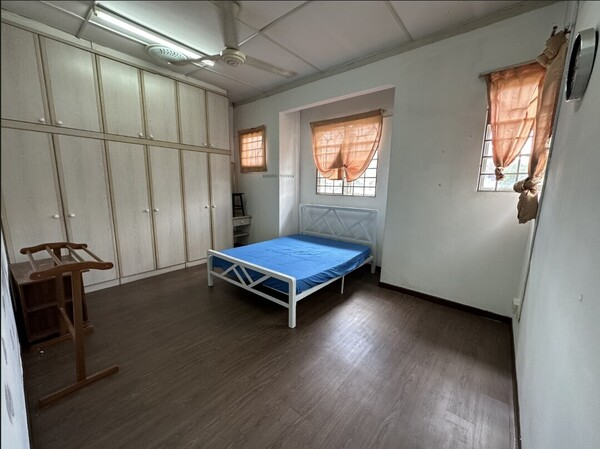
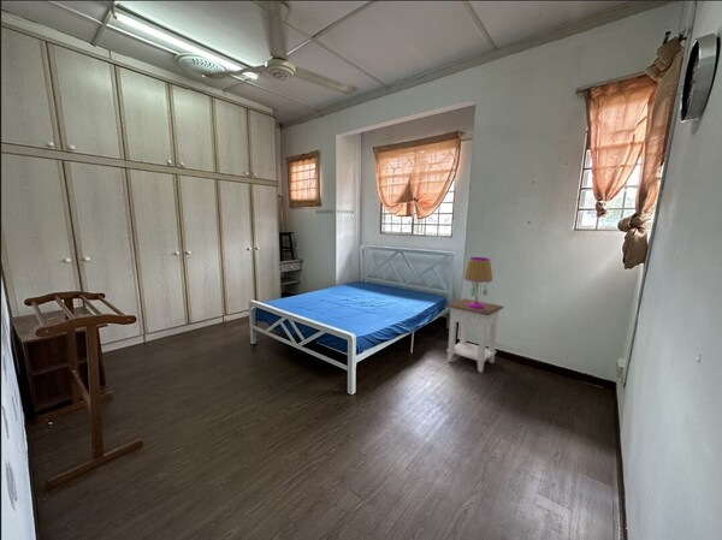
+ nightstand (466, 333)
+ table lamp (478, 283)
